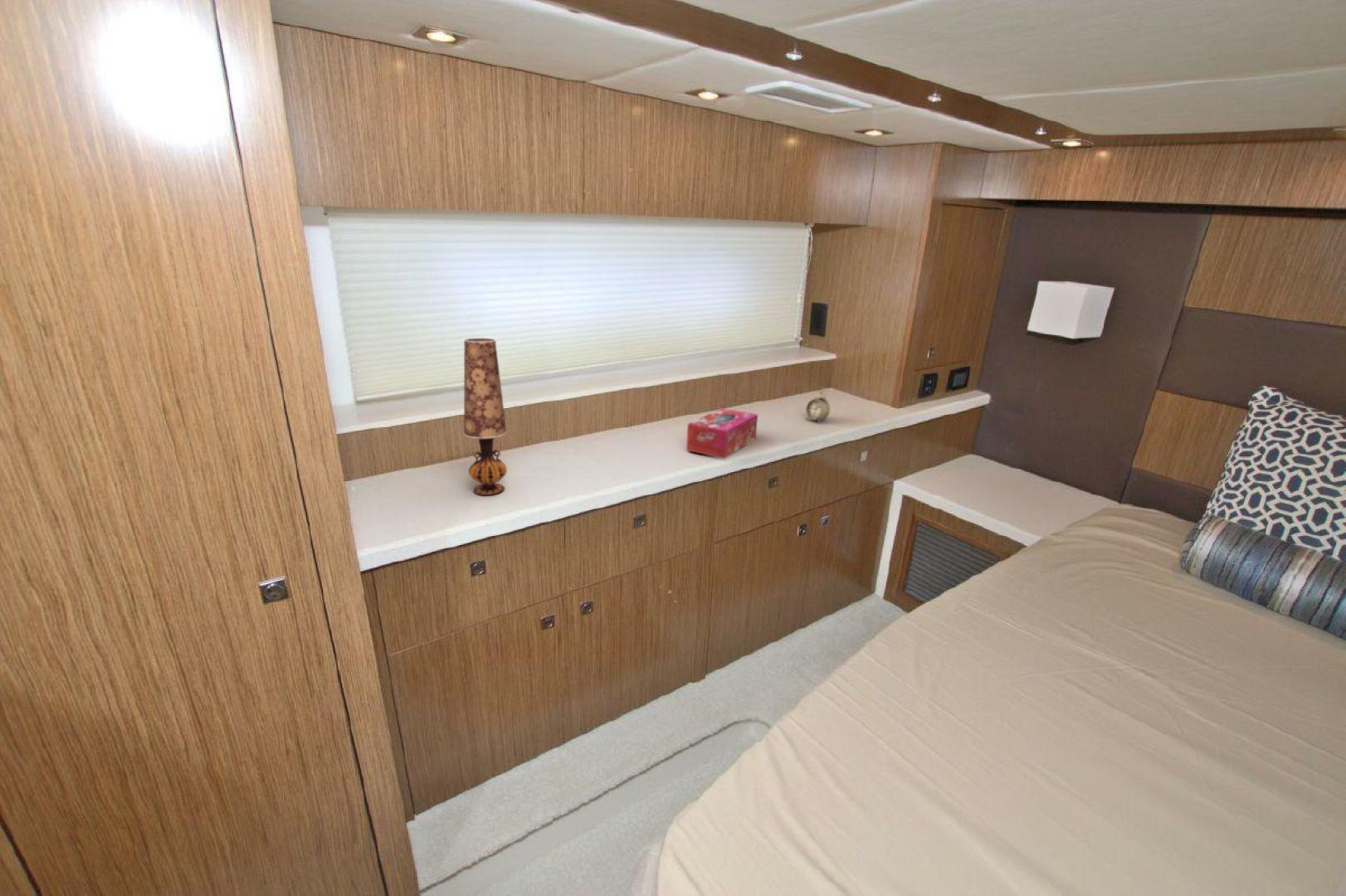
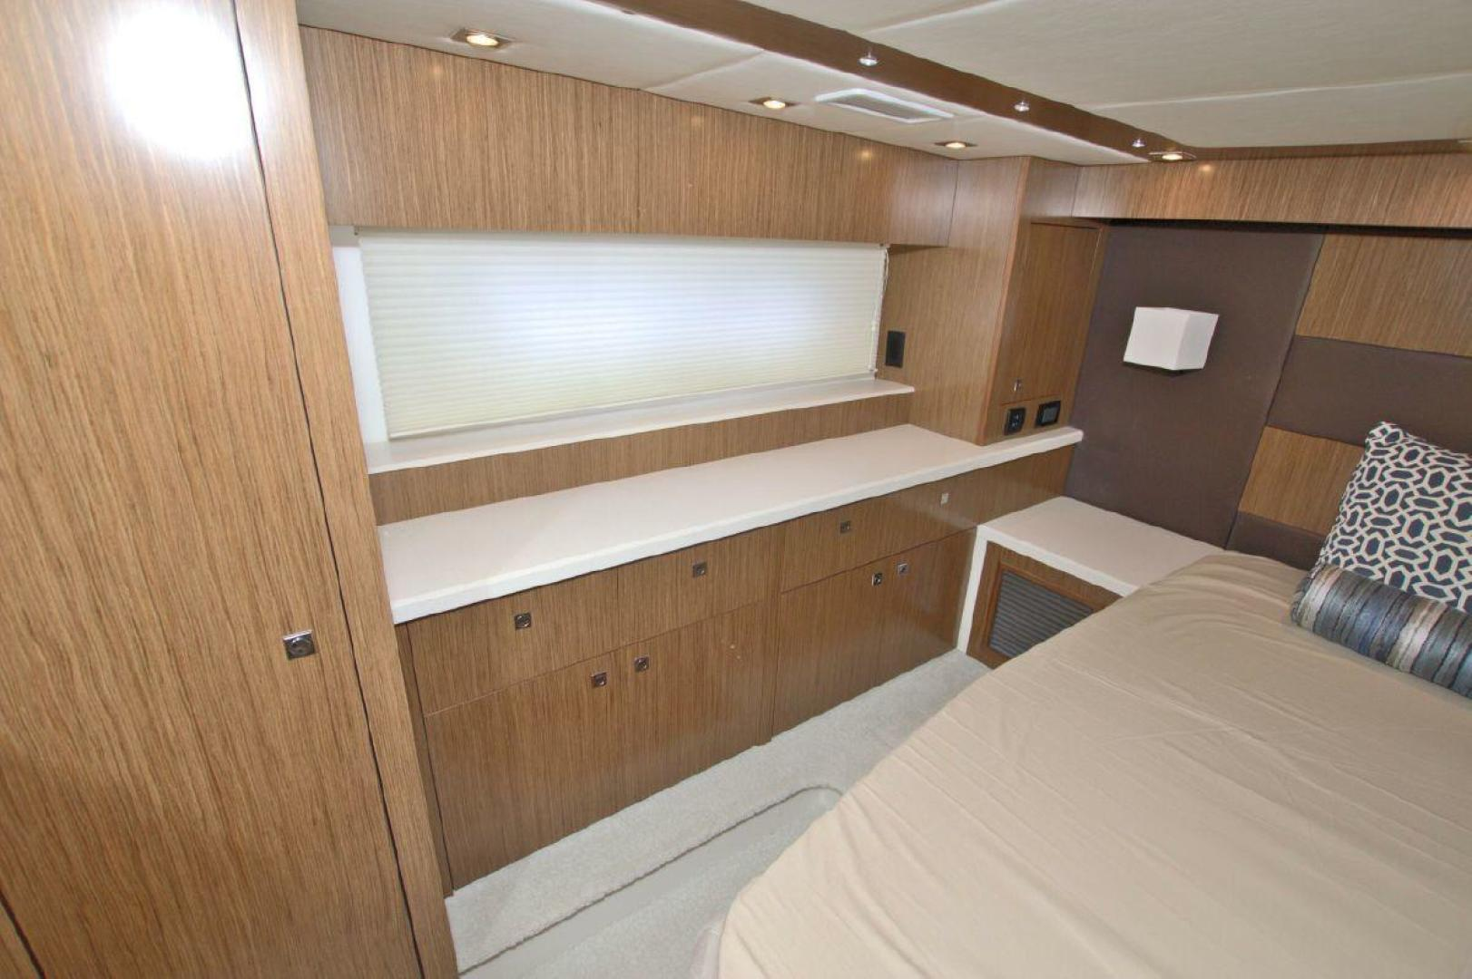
- tissue box (723, 431)
- alarm clock (817, 404)
- table lamp (485, 417)
